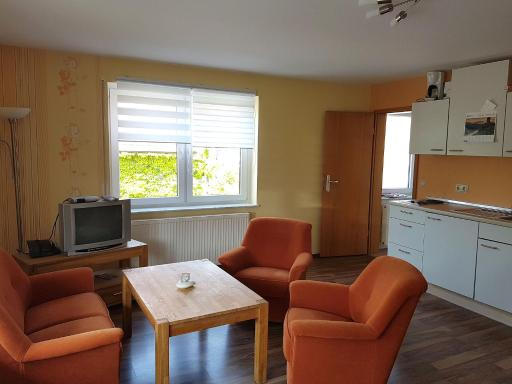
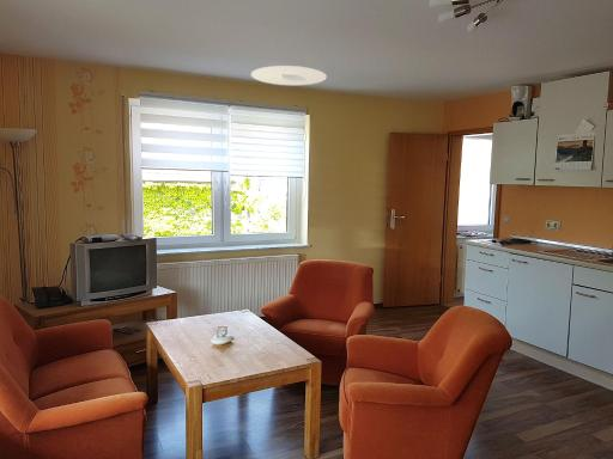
+ ceiling light (289, 72)
